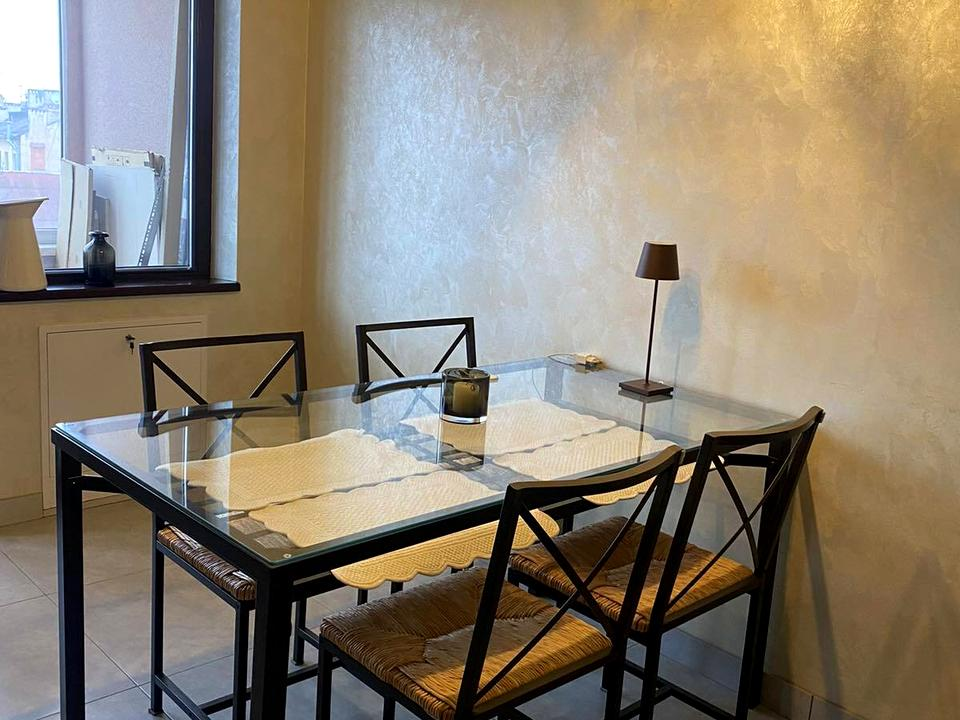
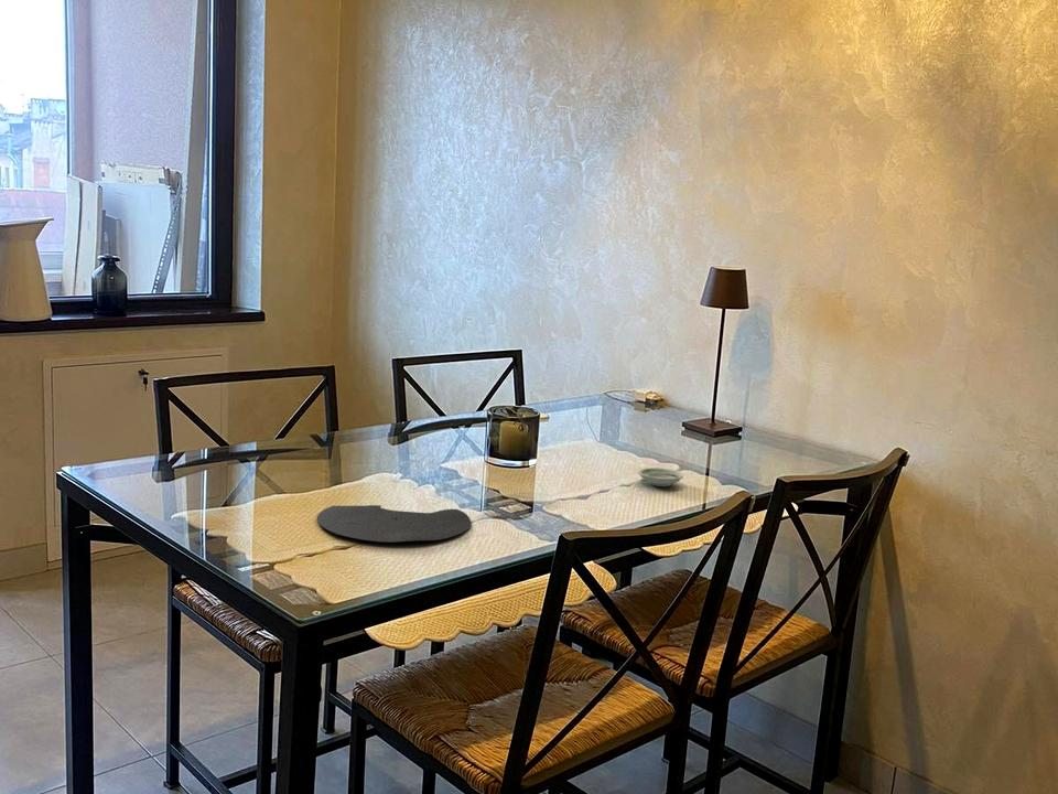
+ plate (395, 518)
+ saucer (660, 478)
